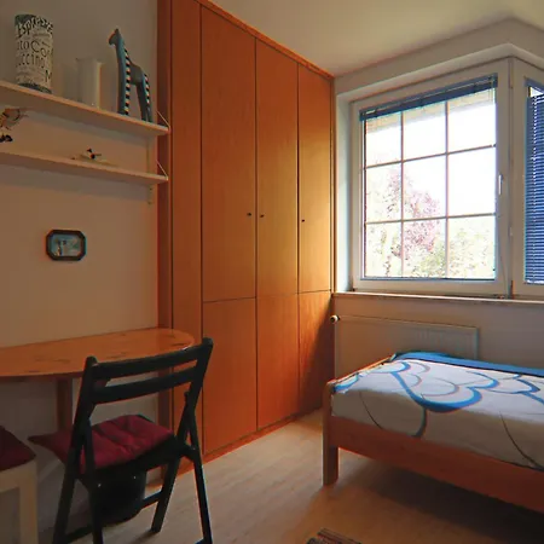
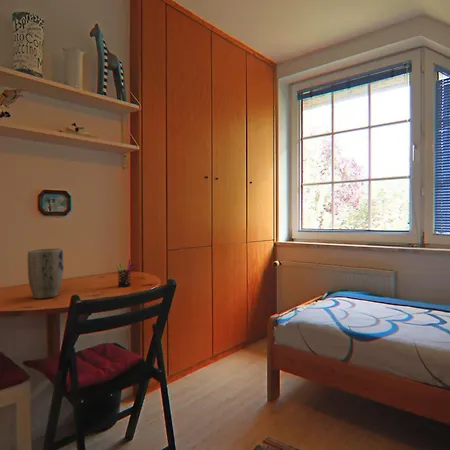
+ pen holder (124, 272)
+ plant pot (46, 272)
